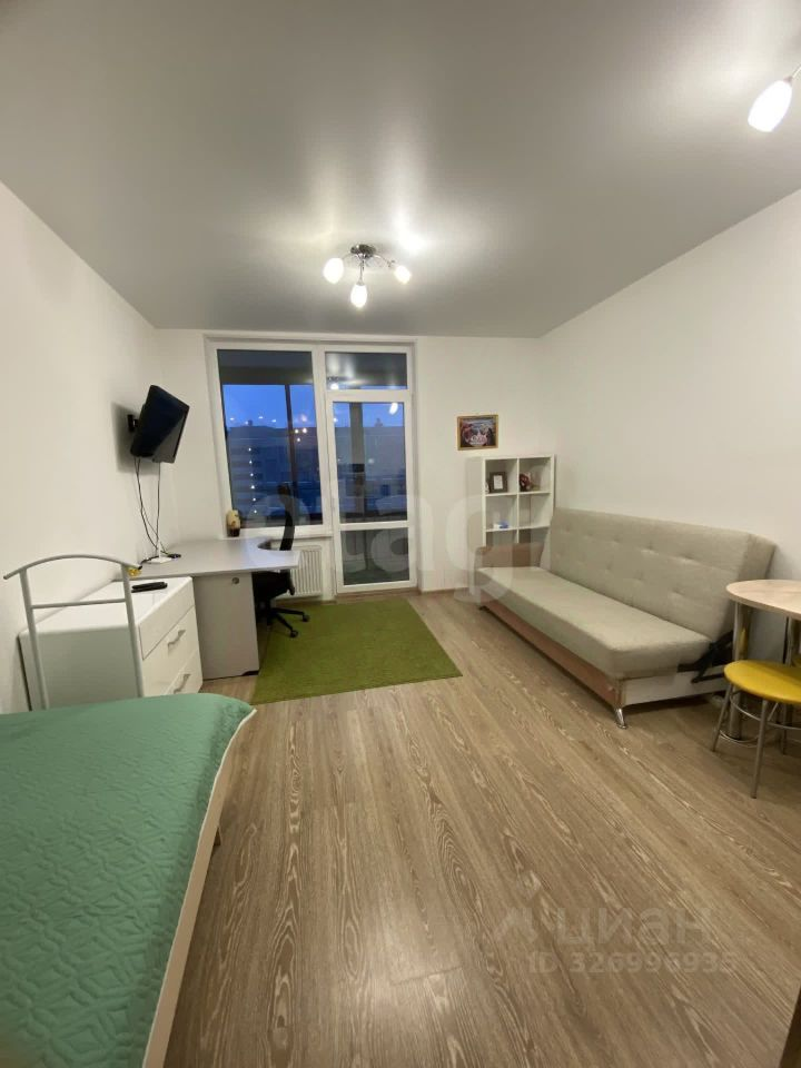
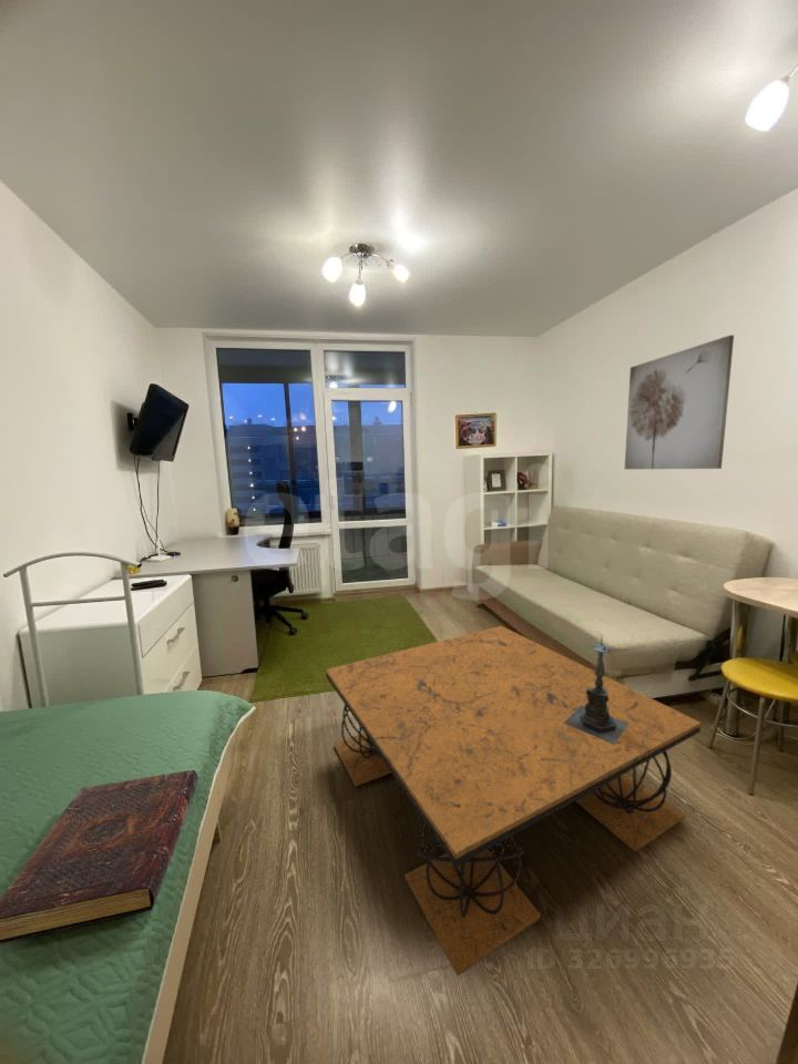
+ coffee table (487, 735)
+ wall art (671, 412)
+ candle holder (598, 678)
+ book (113, 840)
